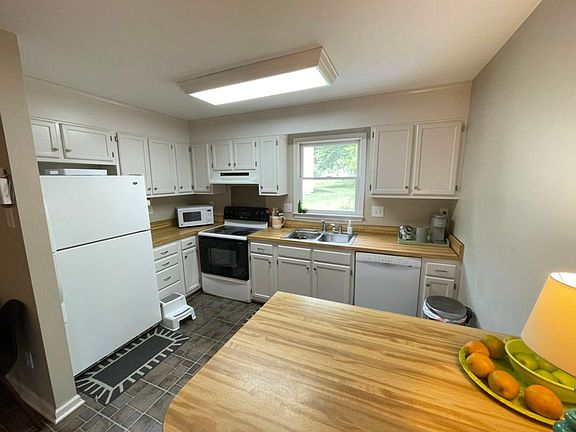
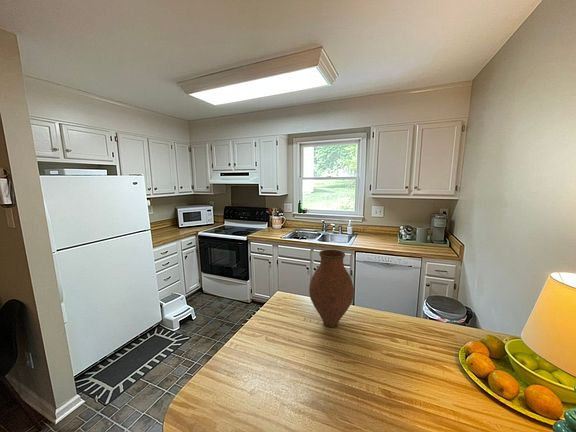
+ vase (331, 288)
